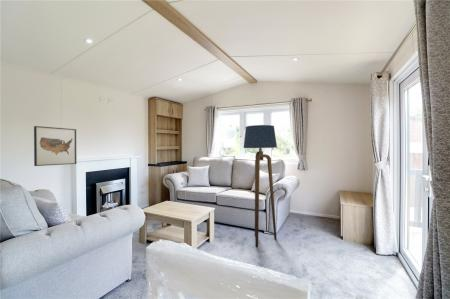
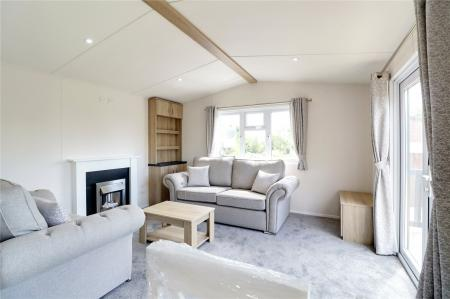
- wall art (56, 146)
- floor lamp (258, 183)
